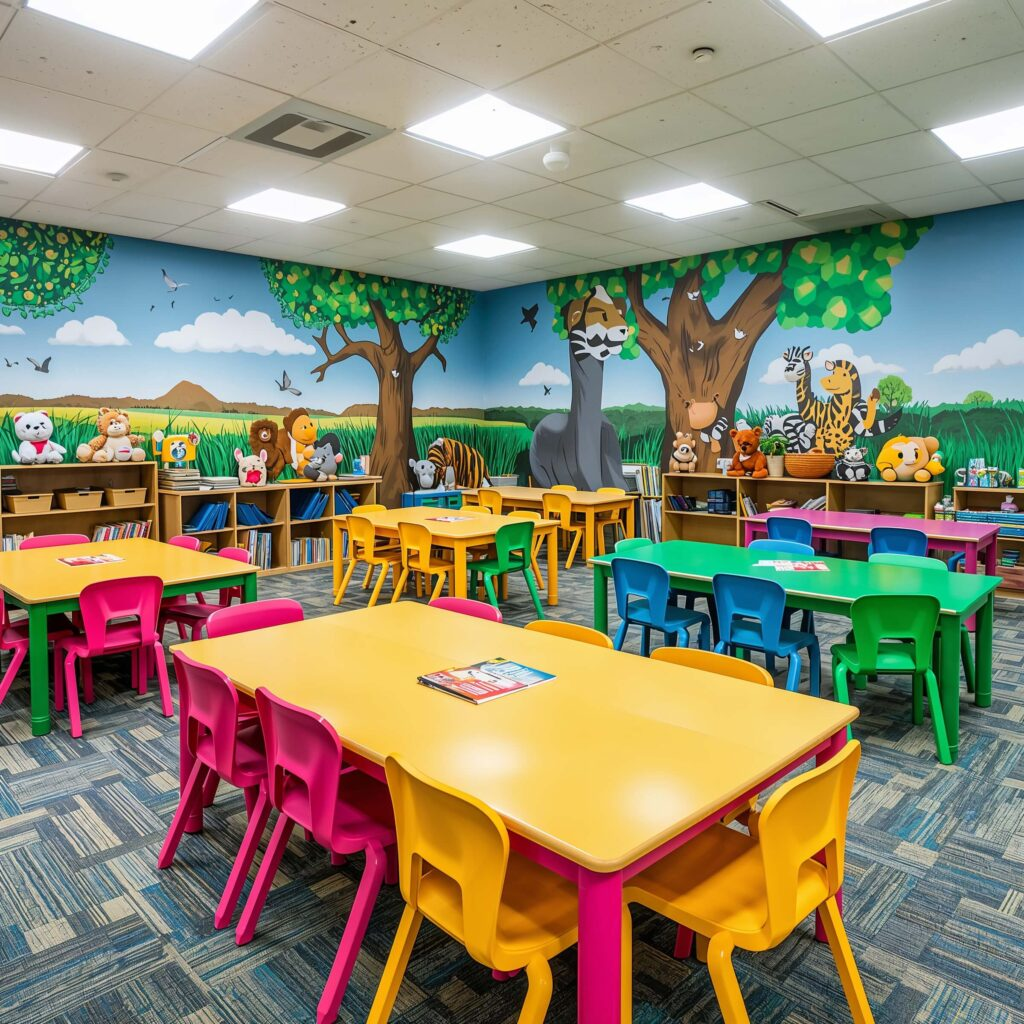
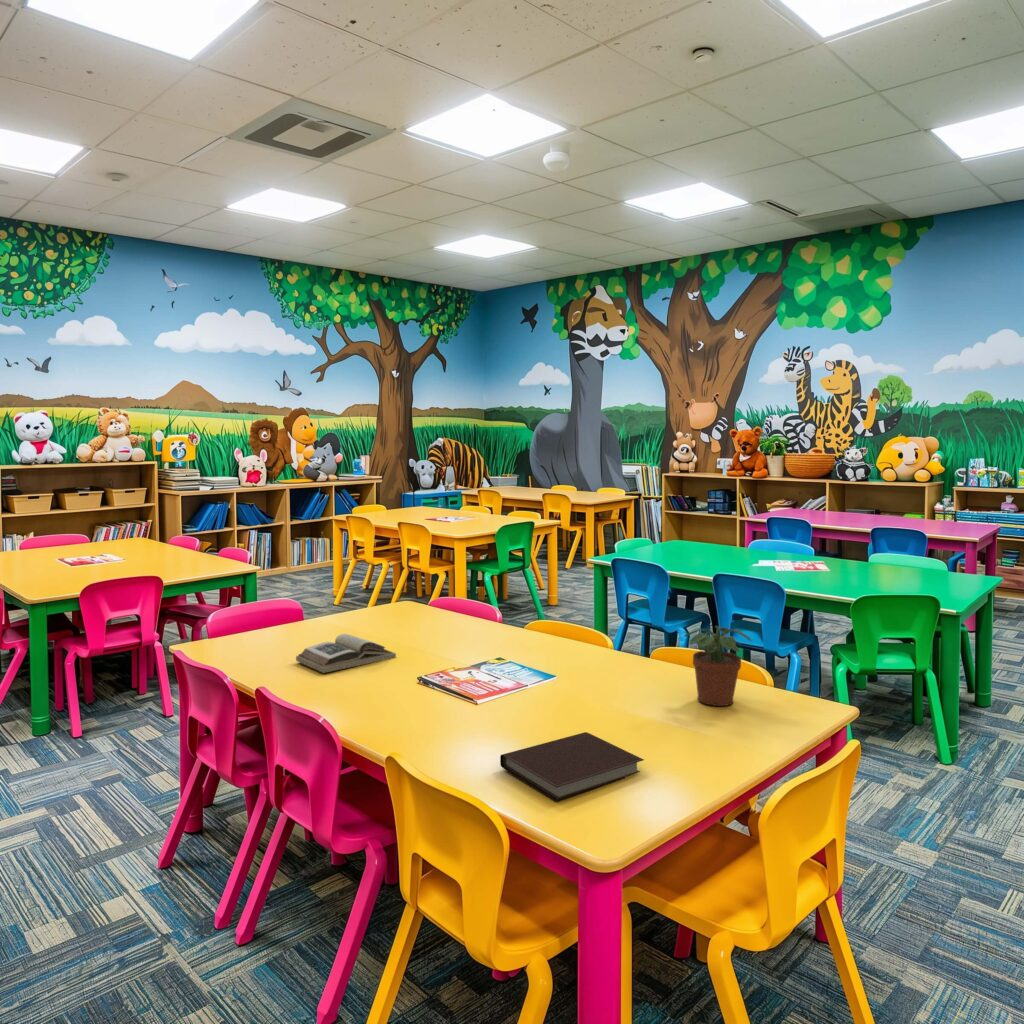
+ notebook (571, 763)
+ book (346, 649)
+ potted plant (715, 664)
